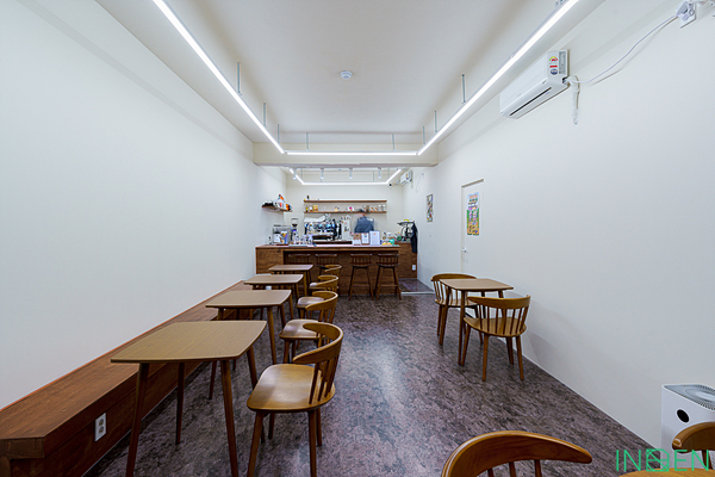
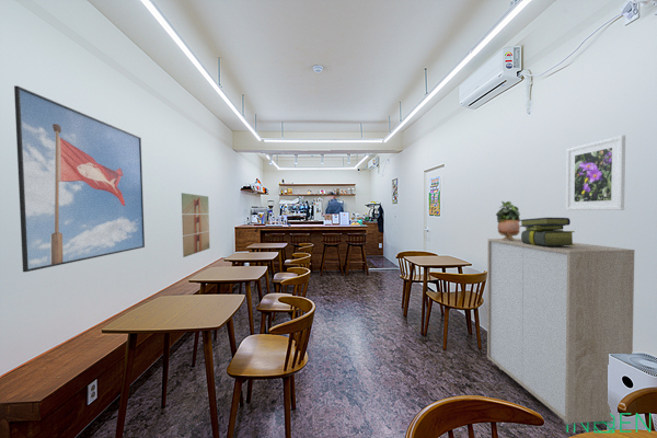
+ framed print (96, 187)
+ stack of books (543, 230)
+ potted plant (508, 220)
+ storage cabinet (549, 318)
+ wall art (197, 223)
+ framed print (592, 176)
